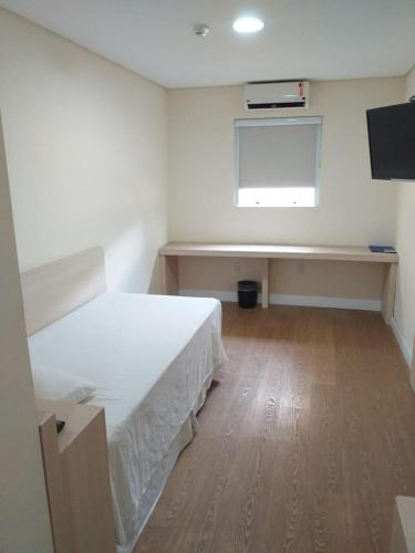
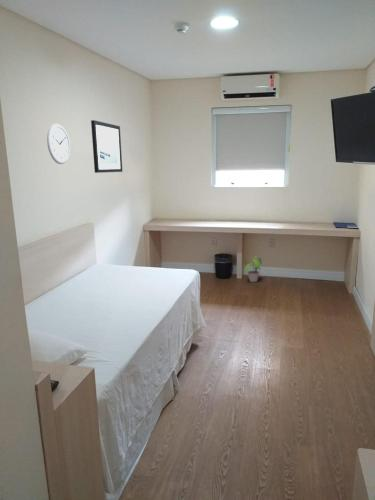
+ potted plant (253, 269)
+ wall clock (59, 144)
+ wall art (108, 148)
